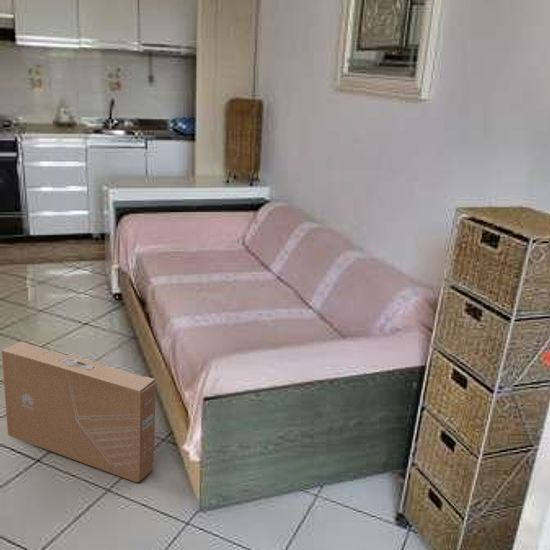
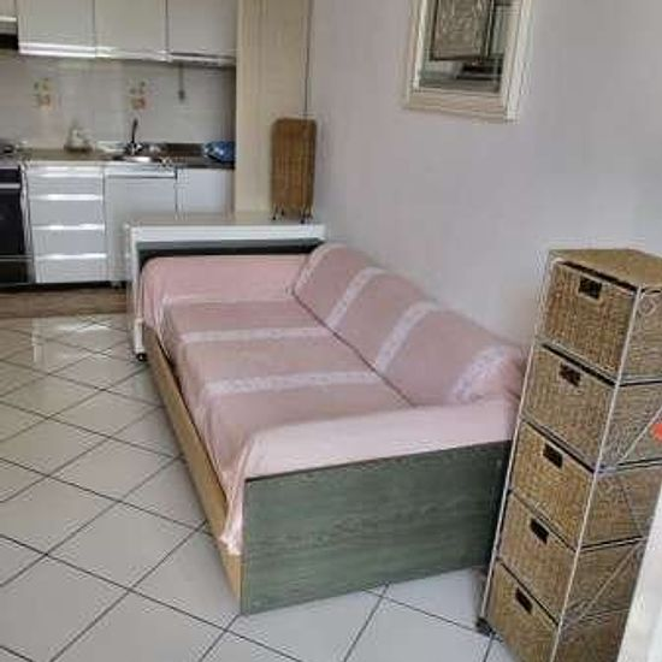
- cardboard box (77, 407)
